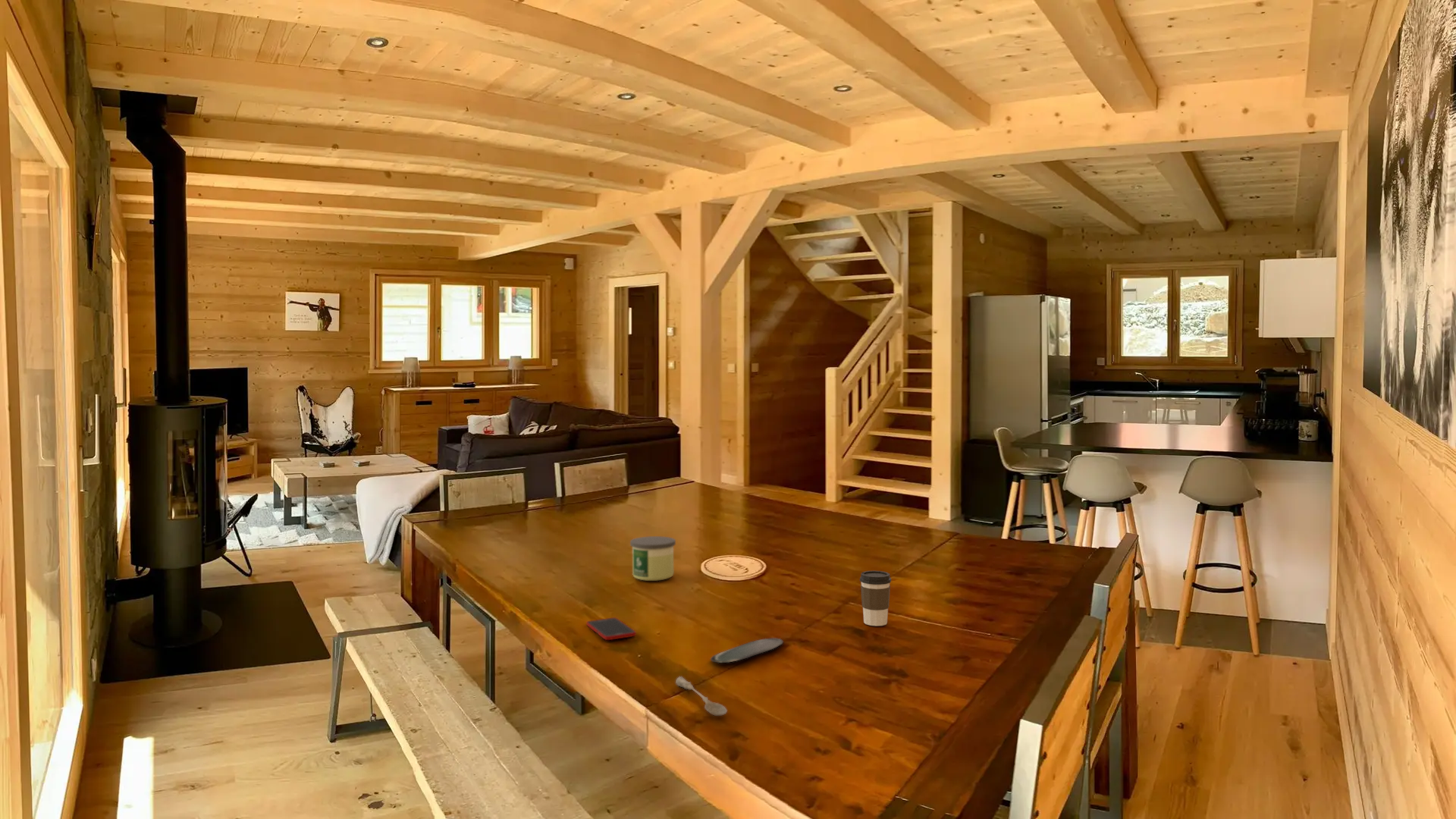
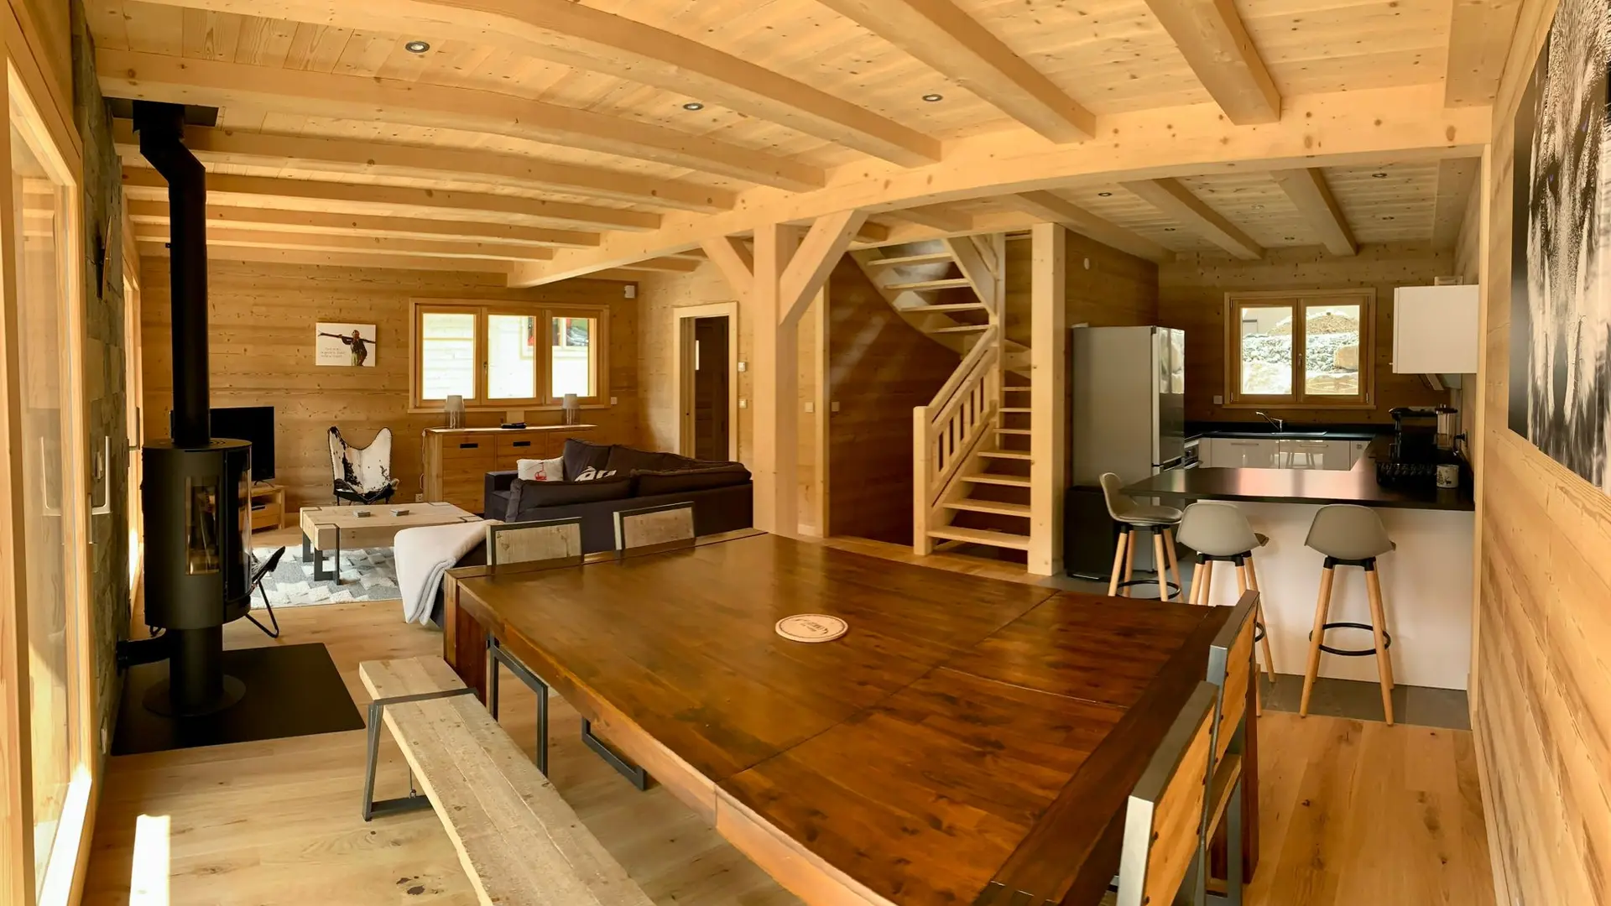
- soupspoon (701, 696)
- cell phone (610, 629)
- candle (653, 558)
- coffee cup (875, 598)
- oval tray (748, 650)
